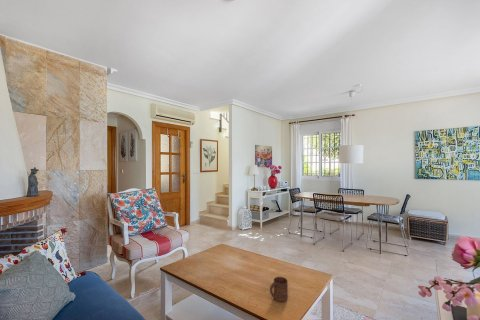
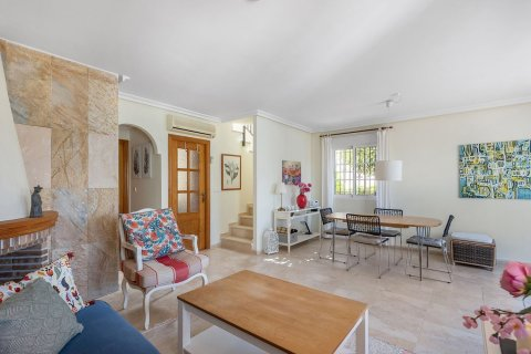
- cup (279, 290)
